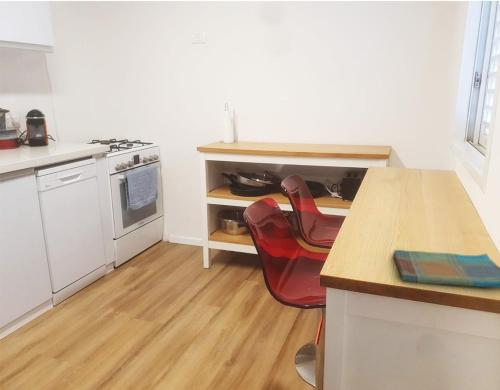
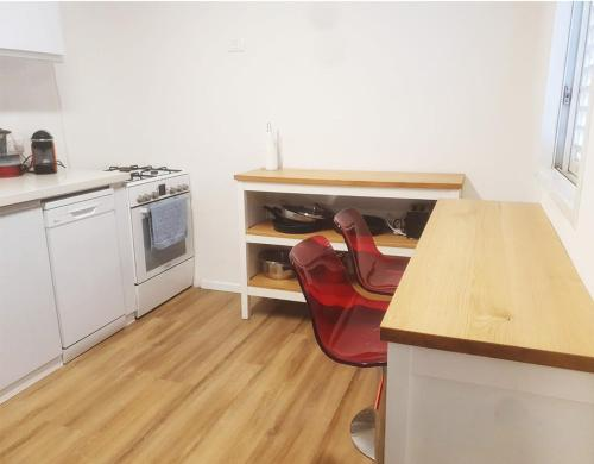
- dish towel (448, 266)
